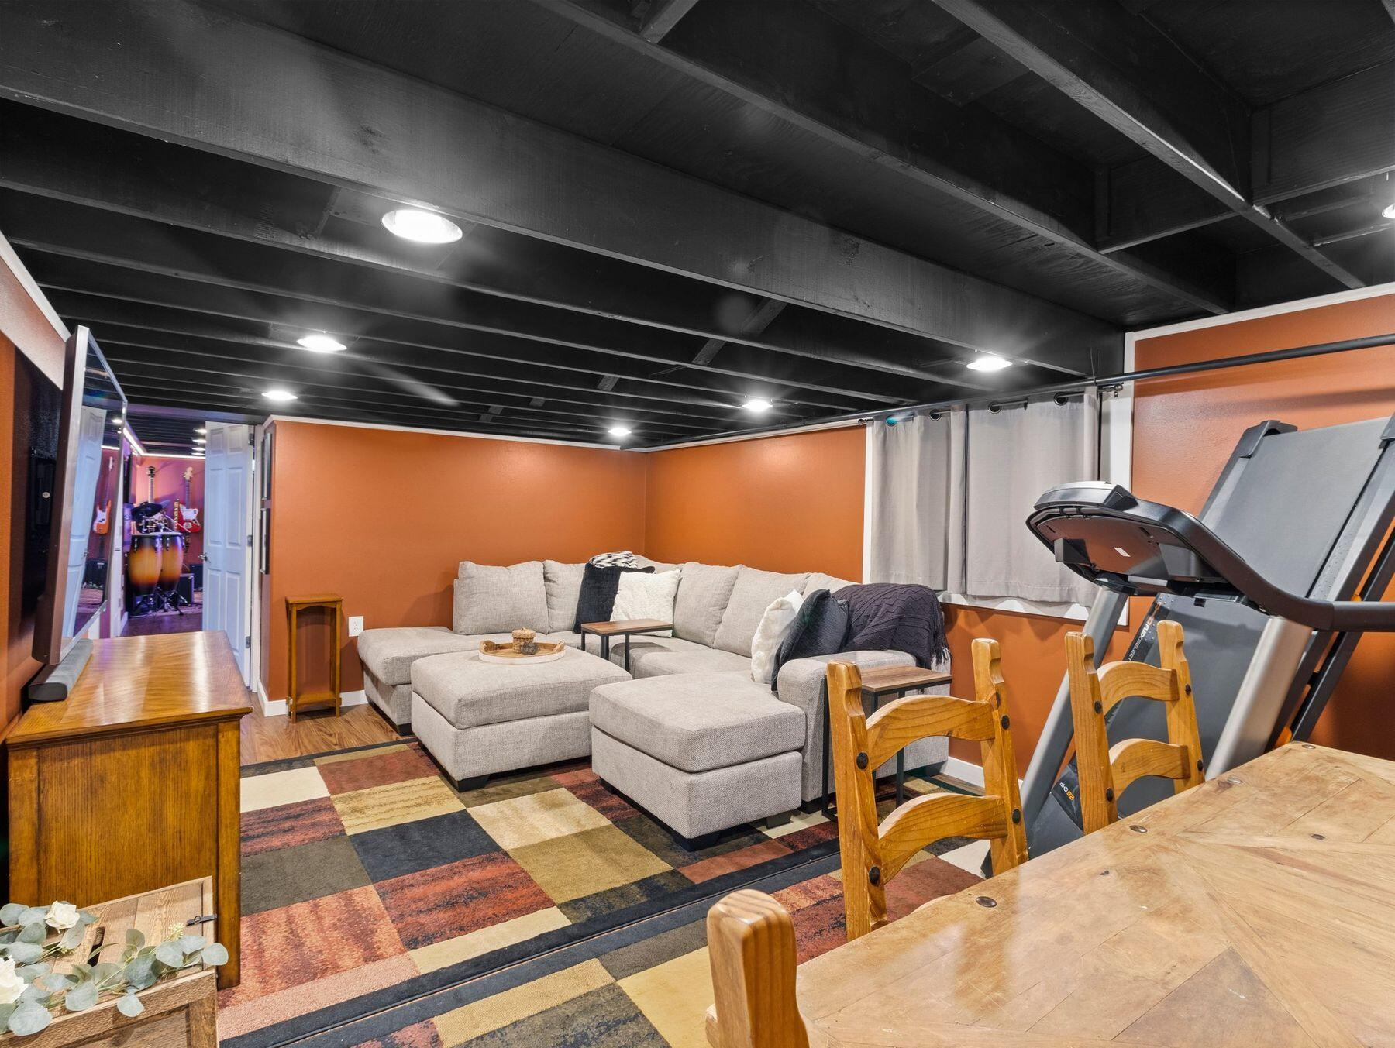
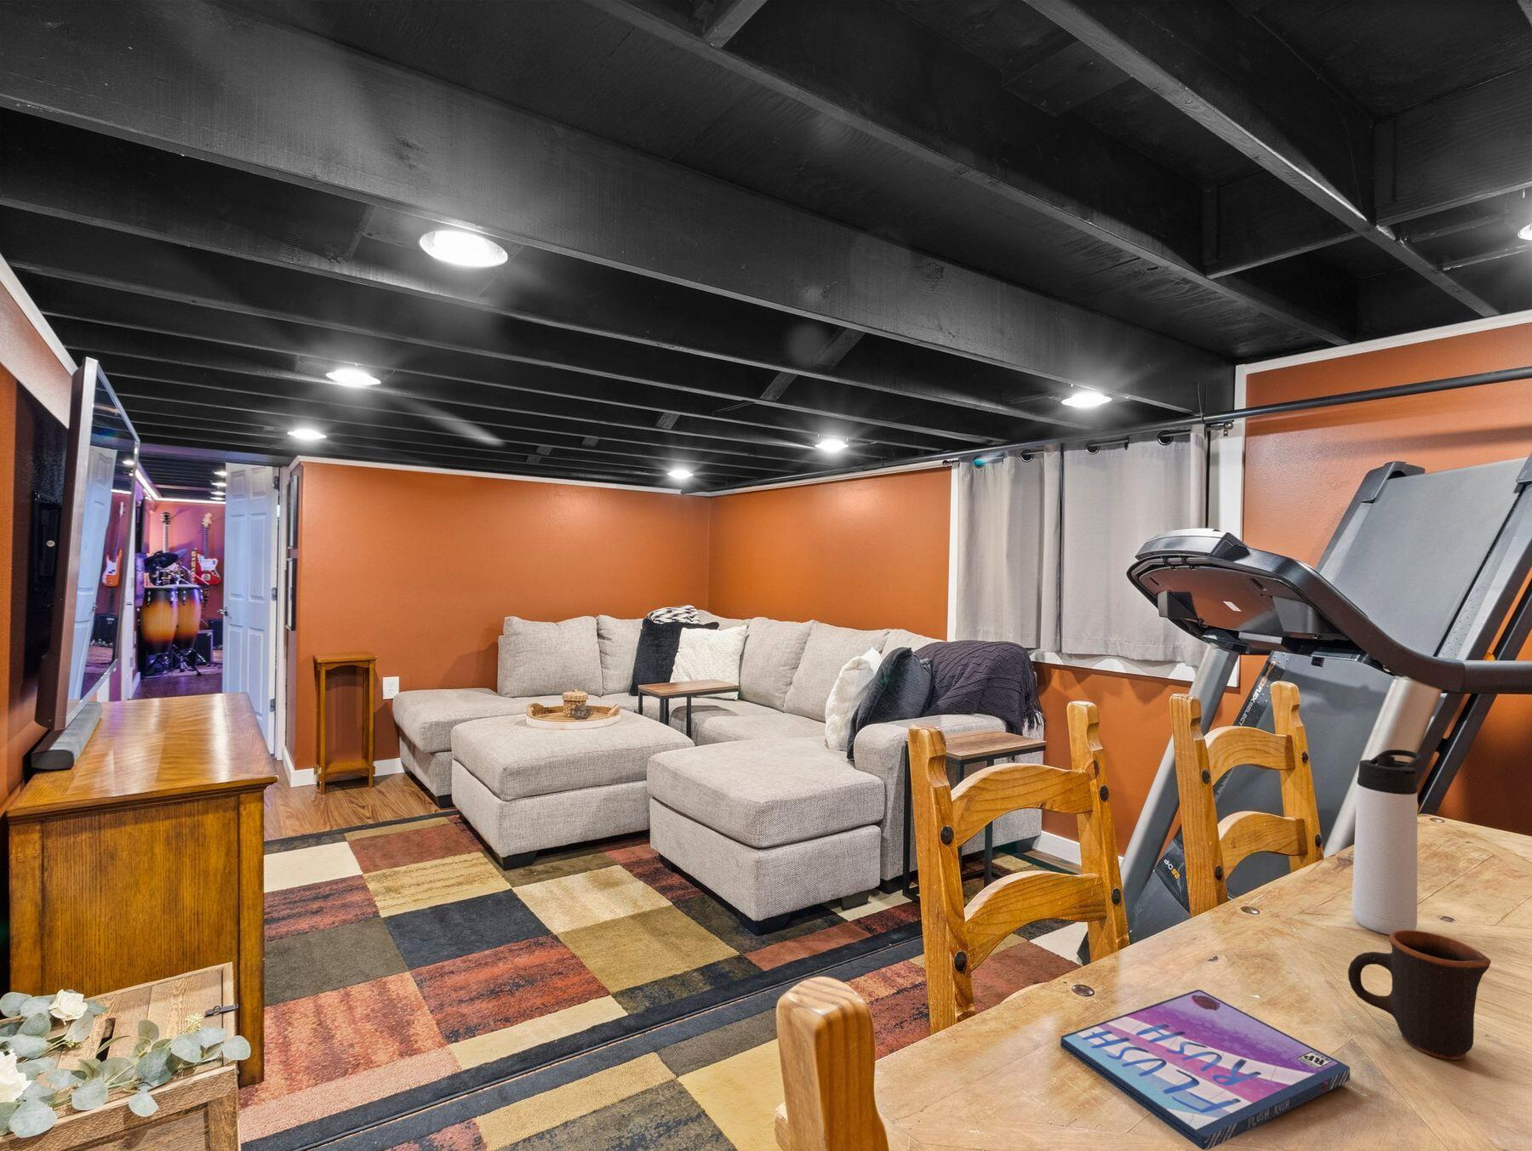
+ mug (1415, 989)
+ thermos bottle (1389, 839)
+ video game case (1201, 1058)
